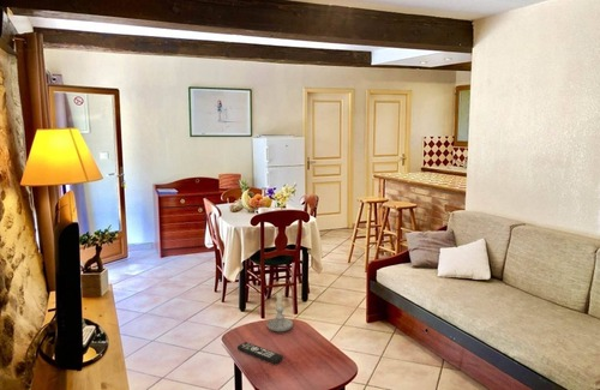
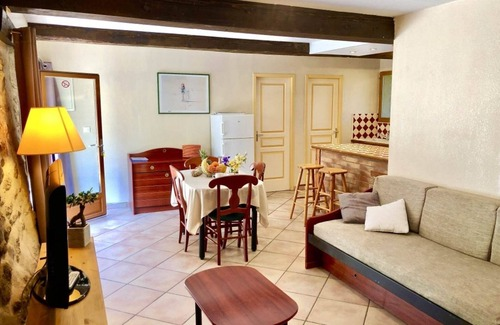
- candle (280, 311)
- remote control (259, 353)
